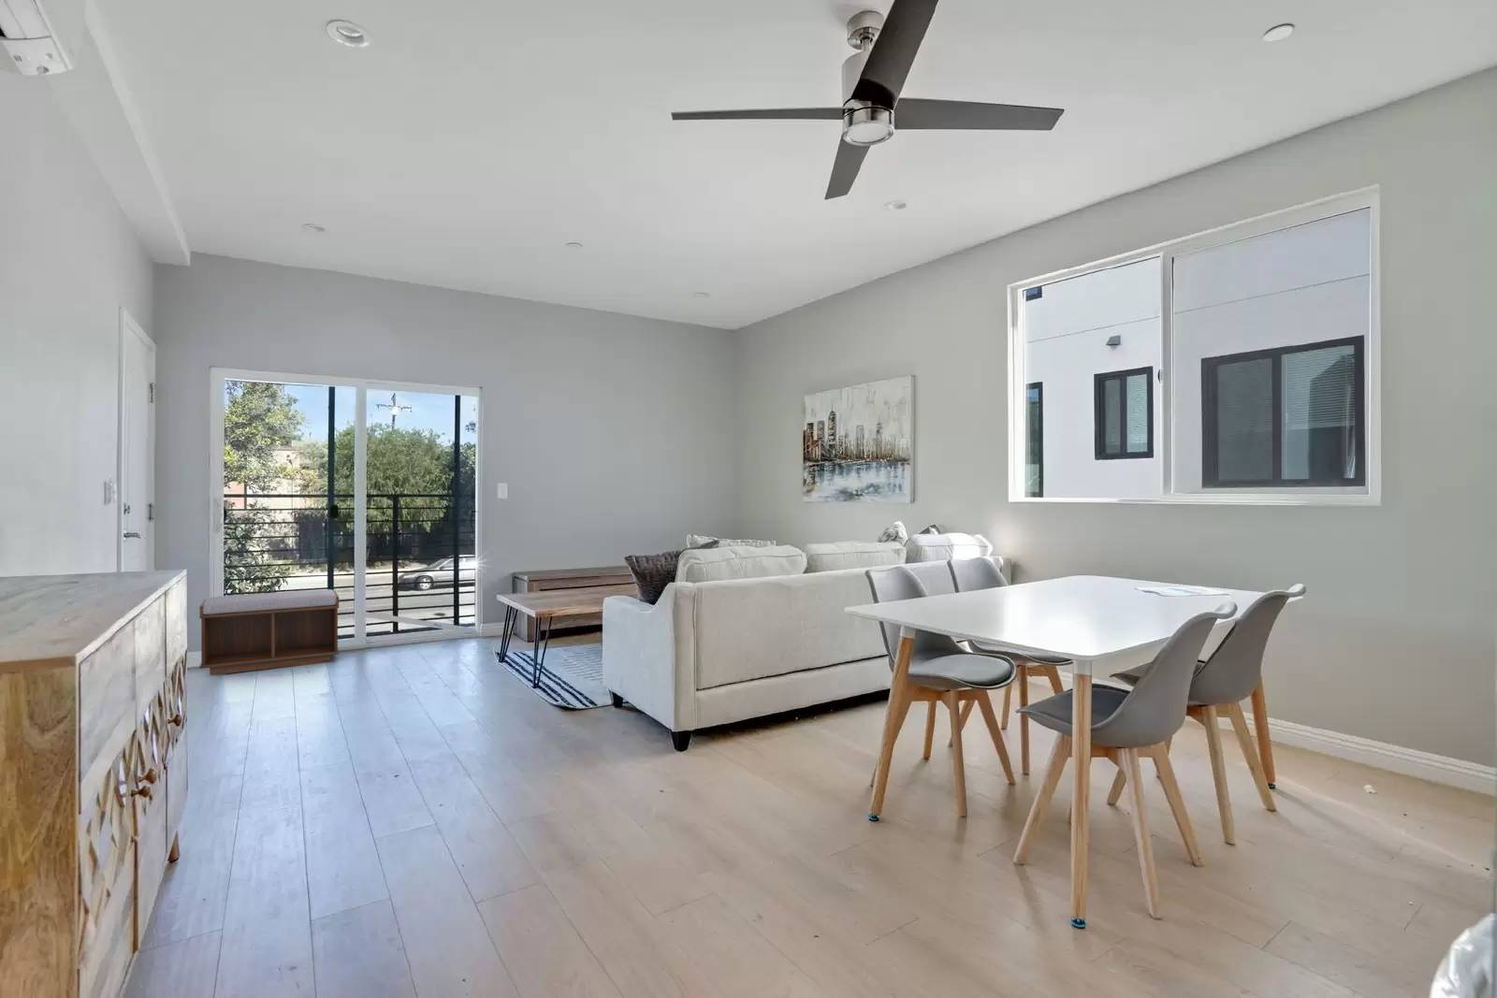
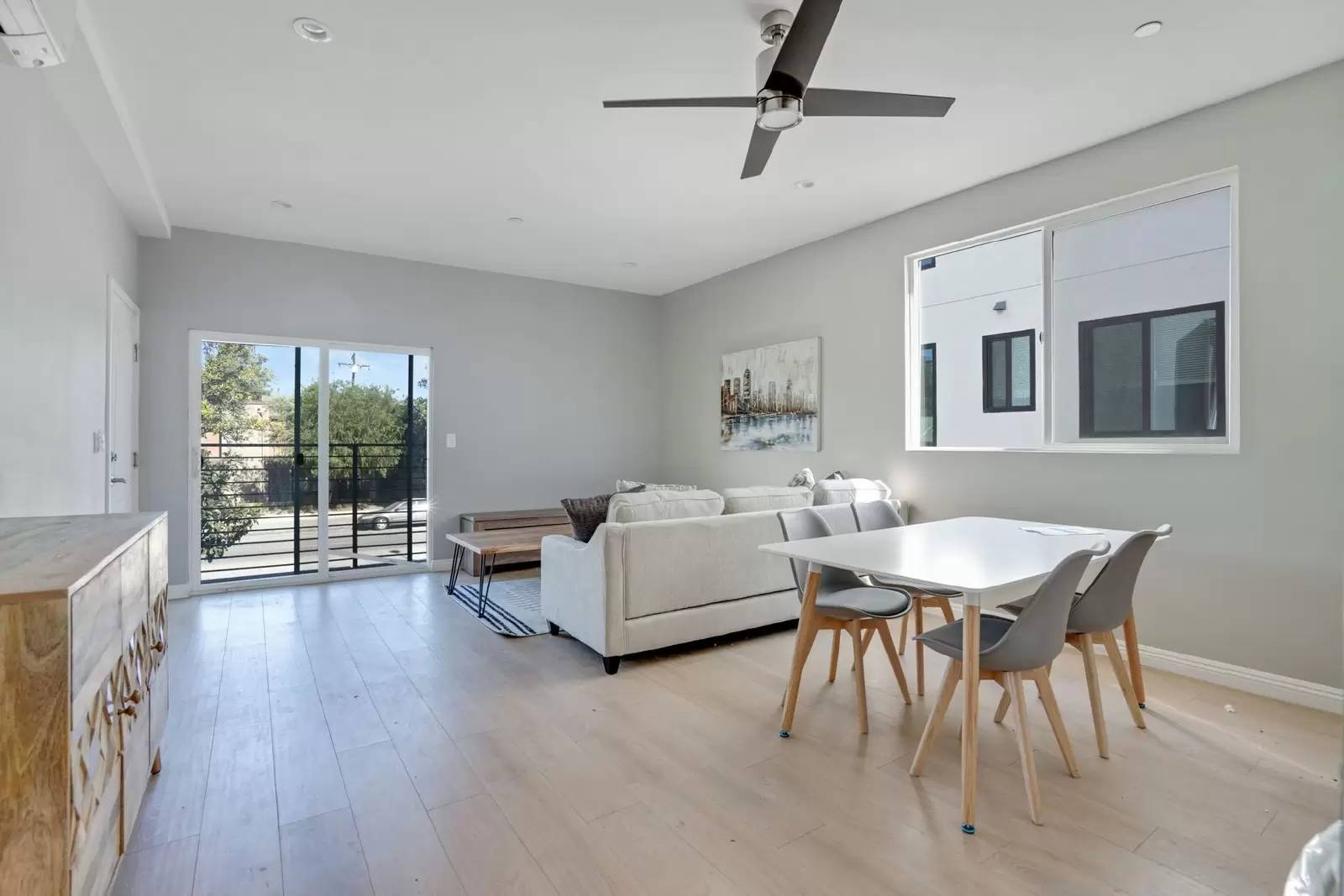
- bench (272, 628)
